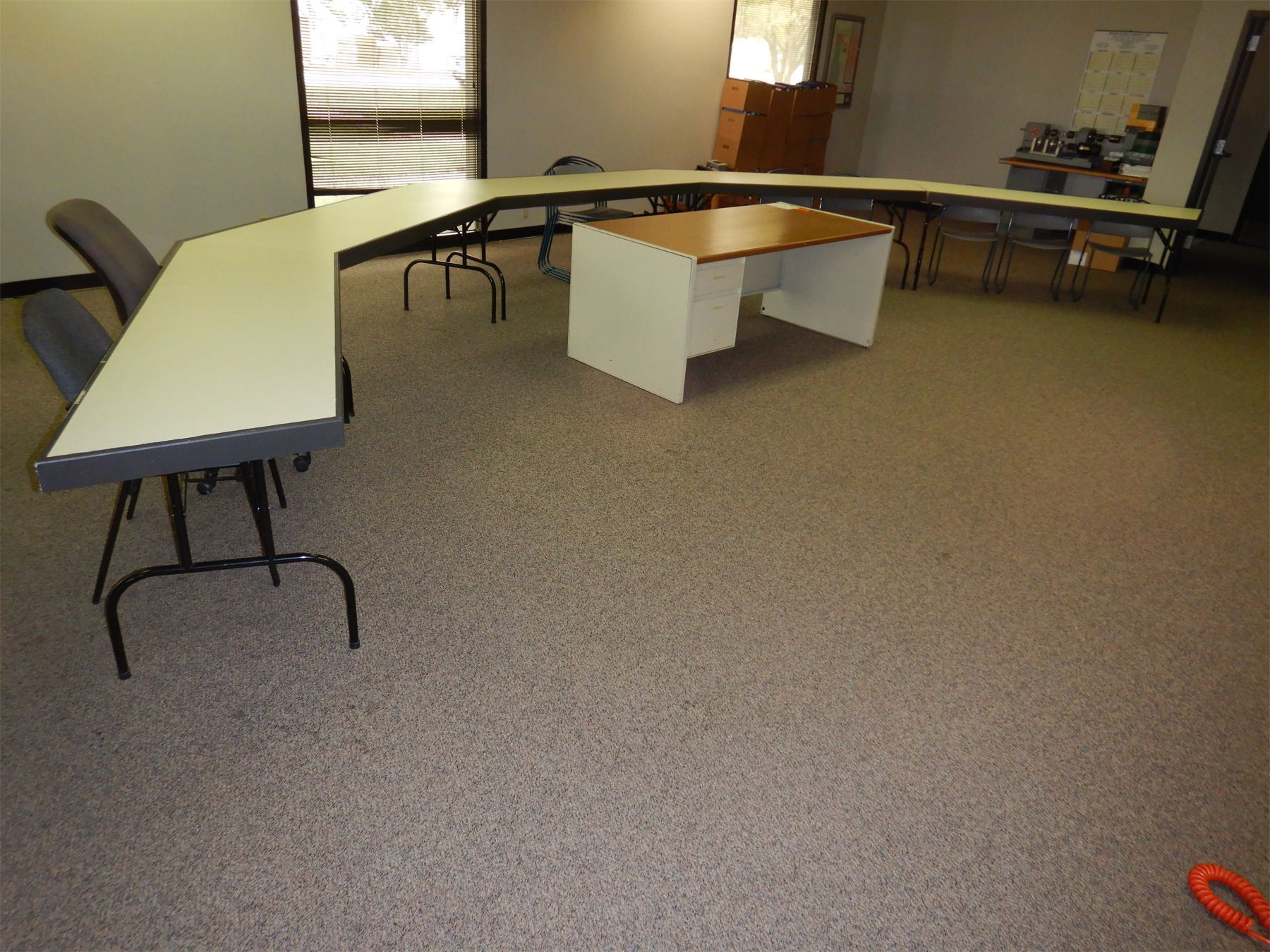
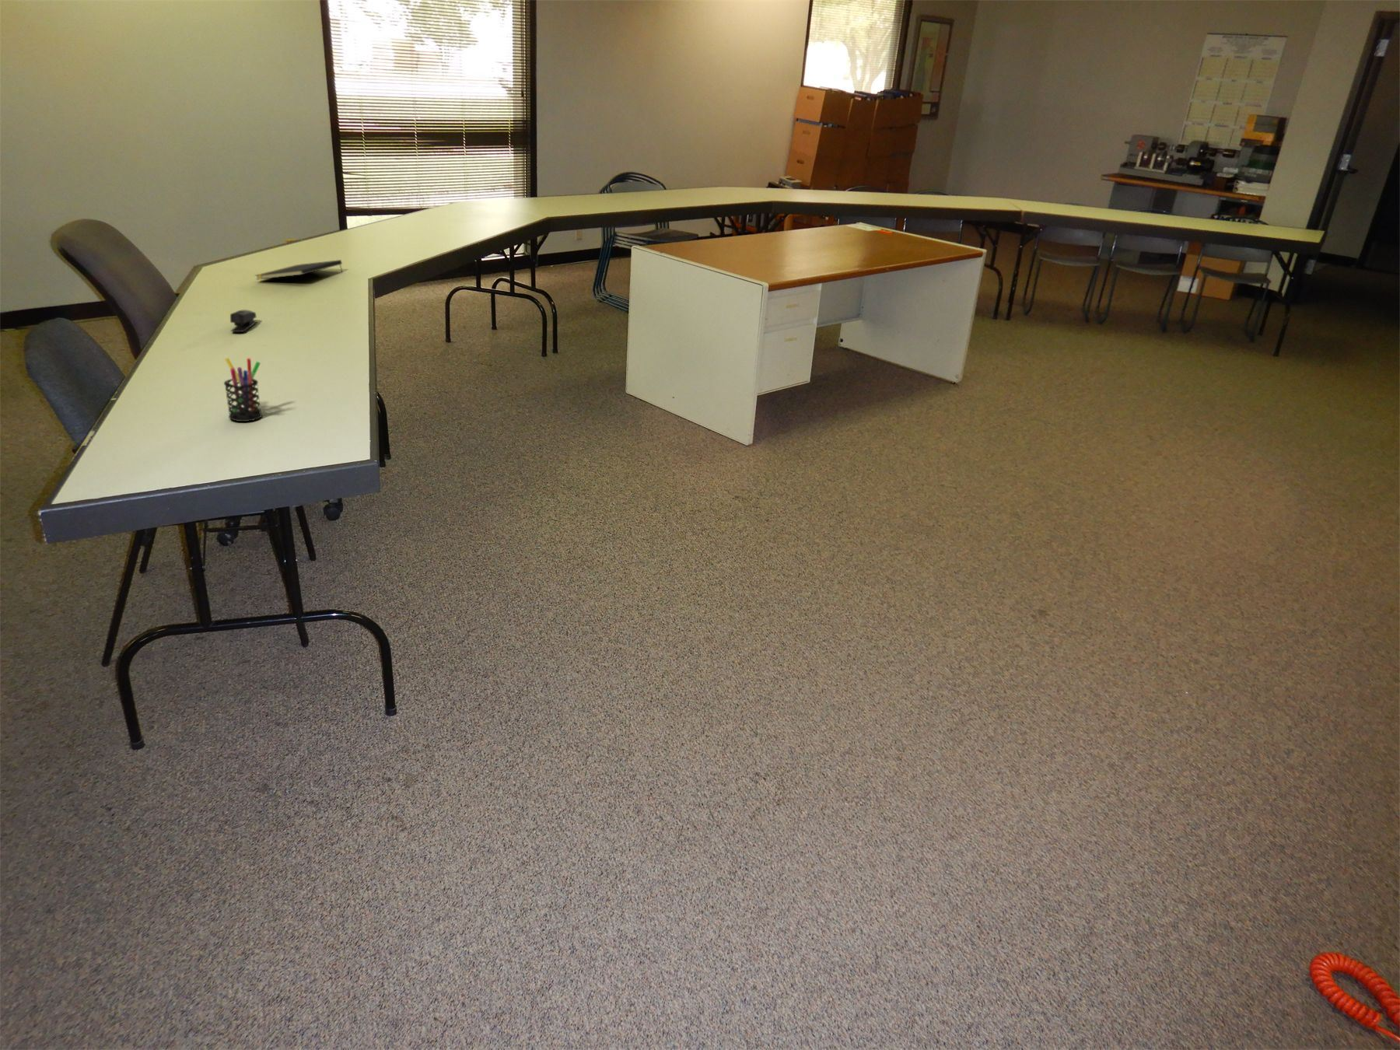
+ stapler (243, 318)
+ notepad (300, 269)
+ pen holder (246, 386)
